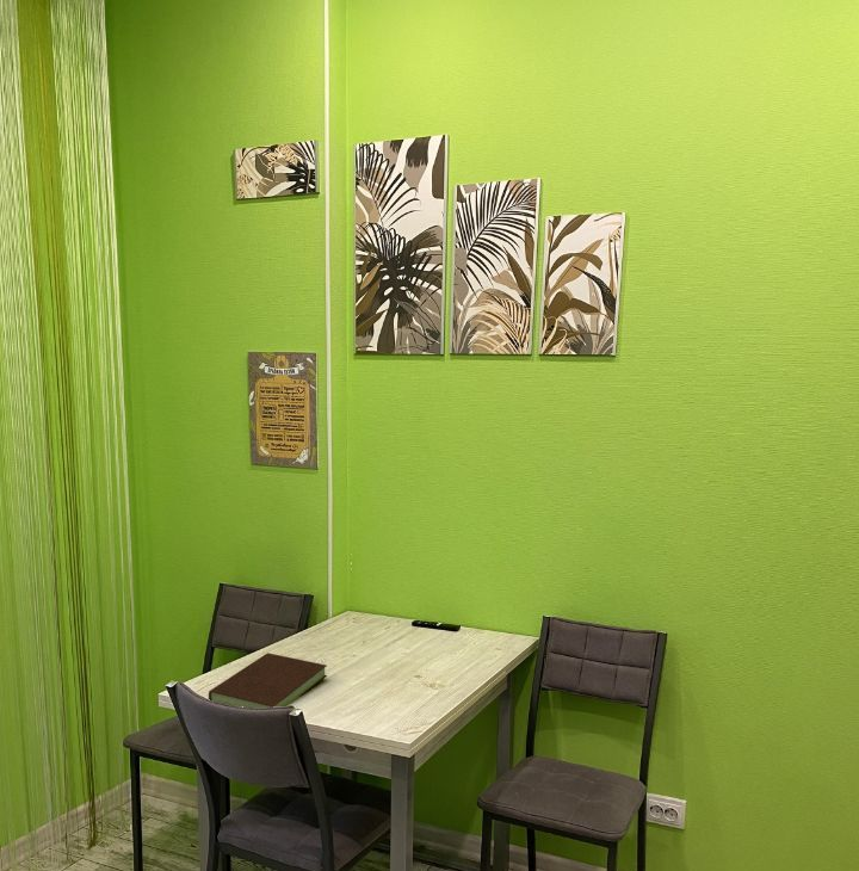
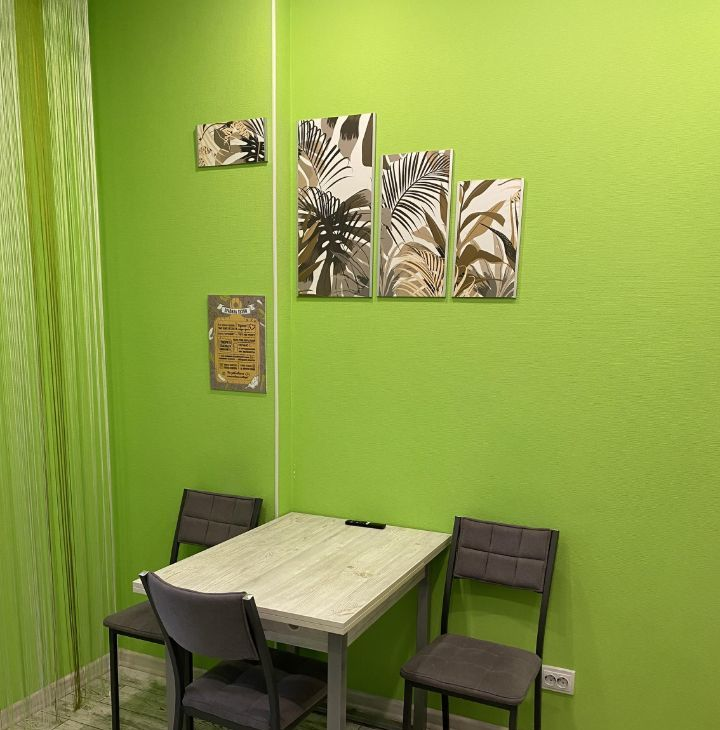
- notebook (270, 682)
